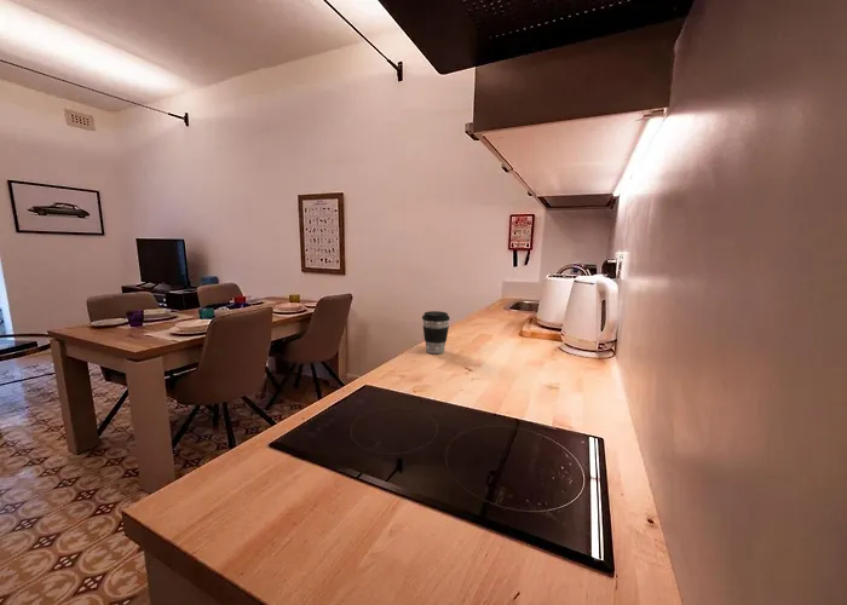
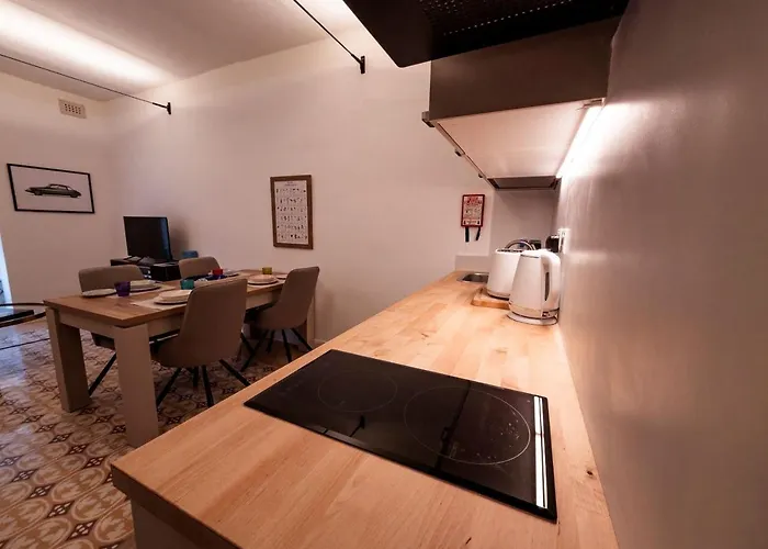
- coffee cup (434, 332)
